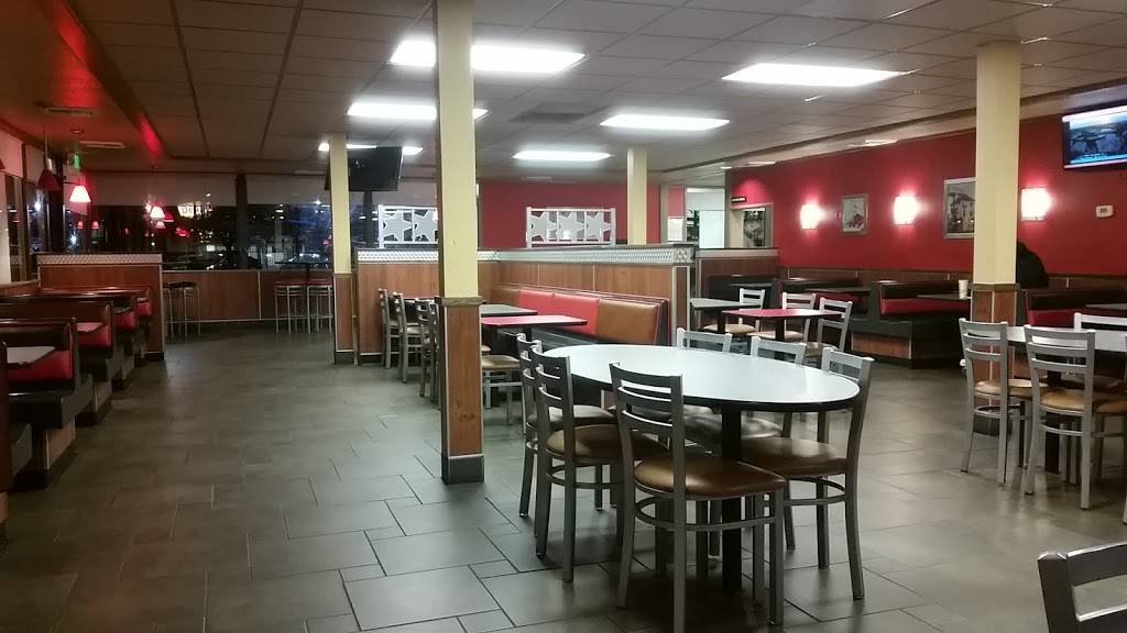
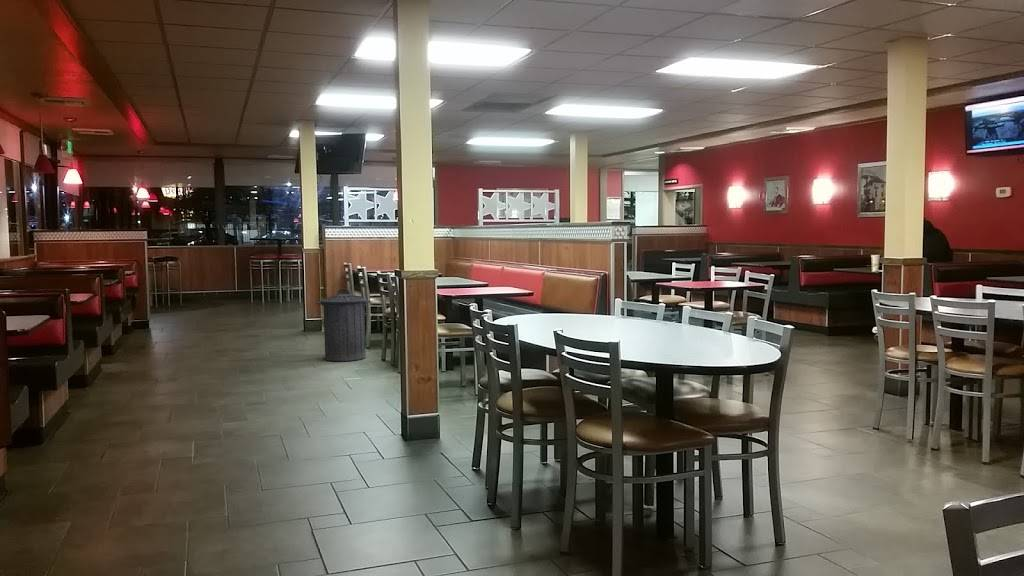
+ trash can (344, 323)
